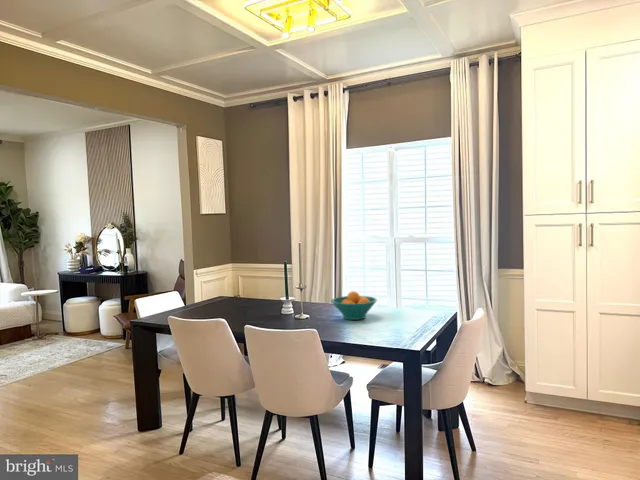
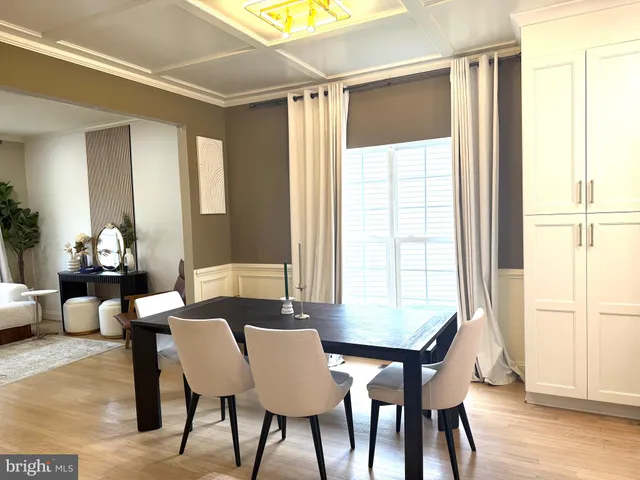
- fruit bowl (354, 304)
